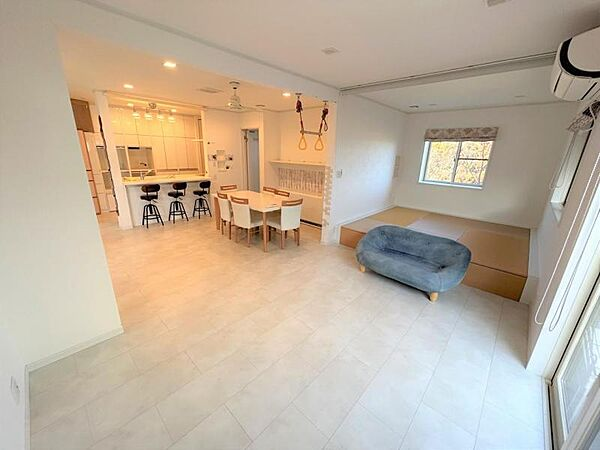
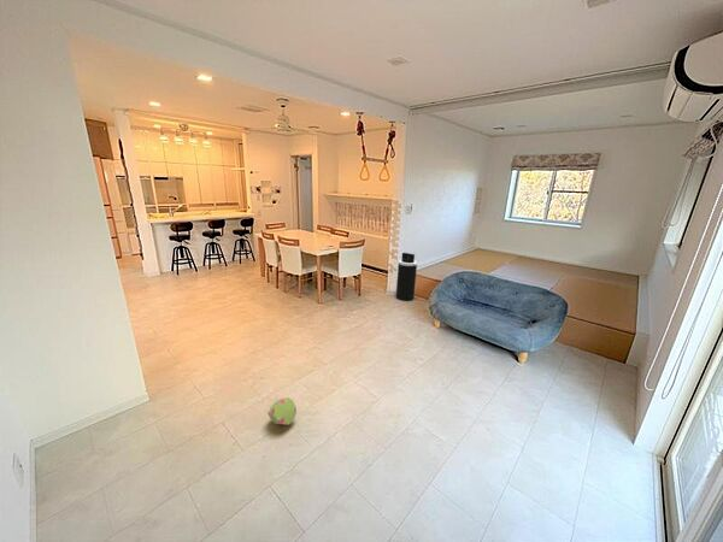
+ trash can (406, 276)
+ ball (282, 411)
